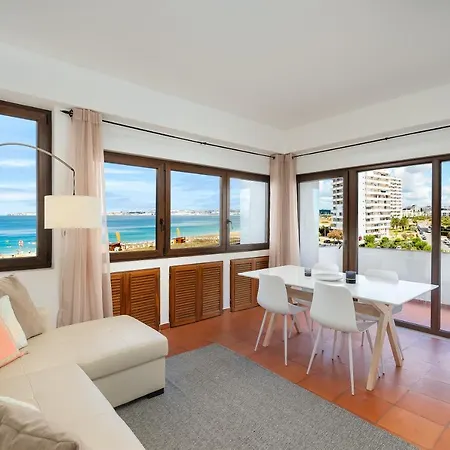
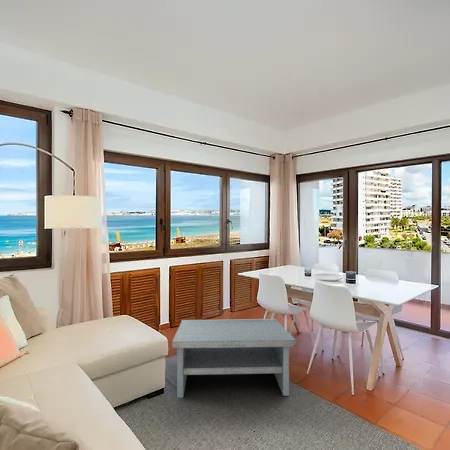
+ coffee table (231, 351)
